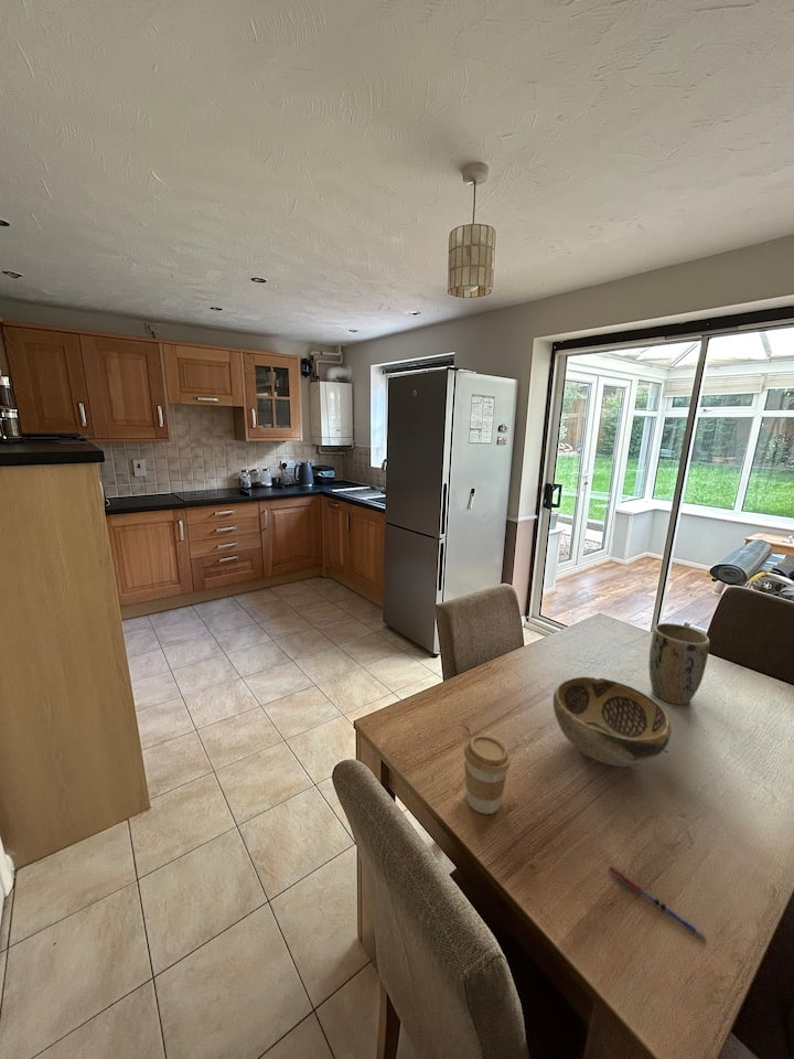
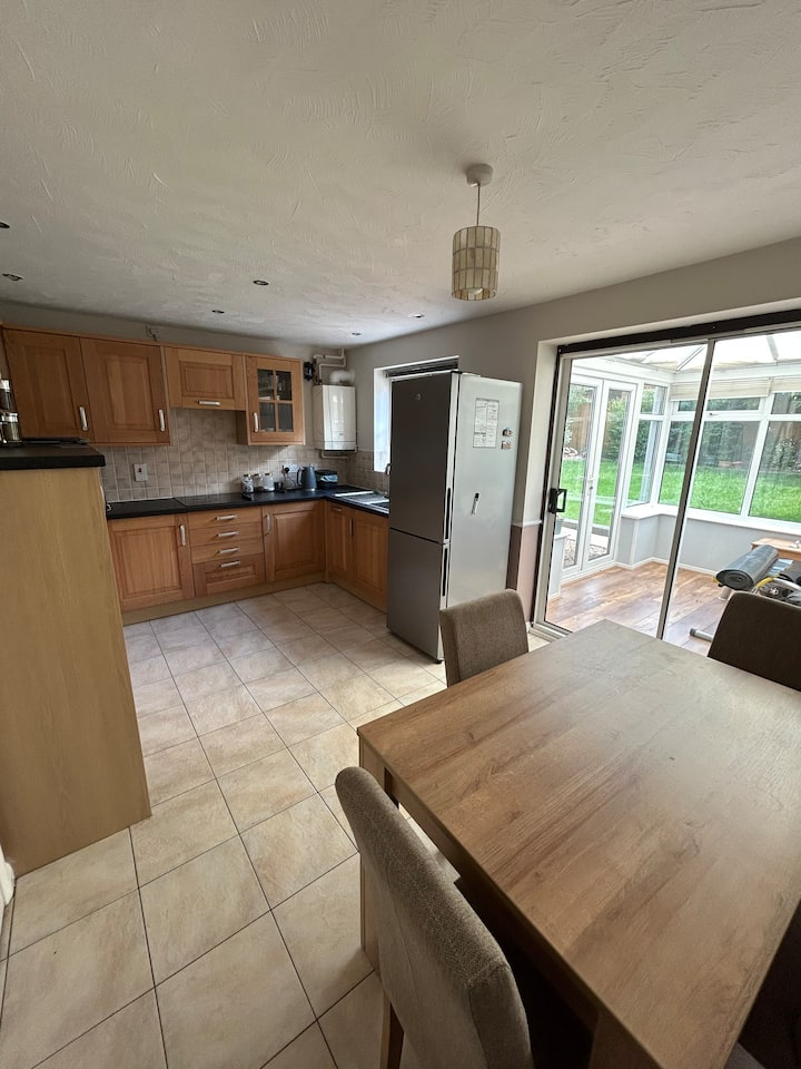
- decorative bowl (607, 727)
- coffee cup (485, 772)
- plant pot (675, 664)
- pen (654, 899)
